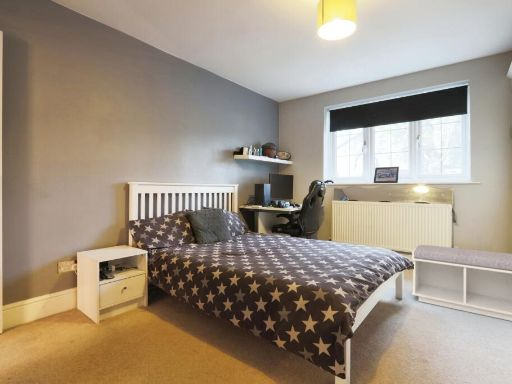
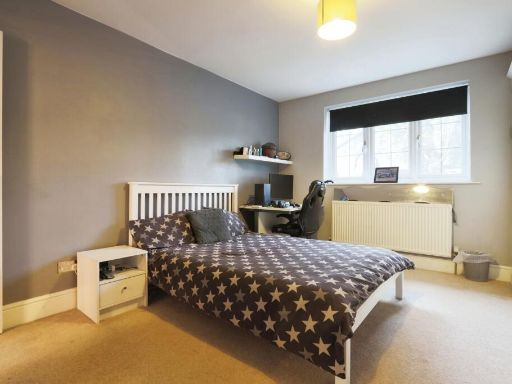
- bench (464, 277)
